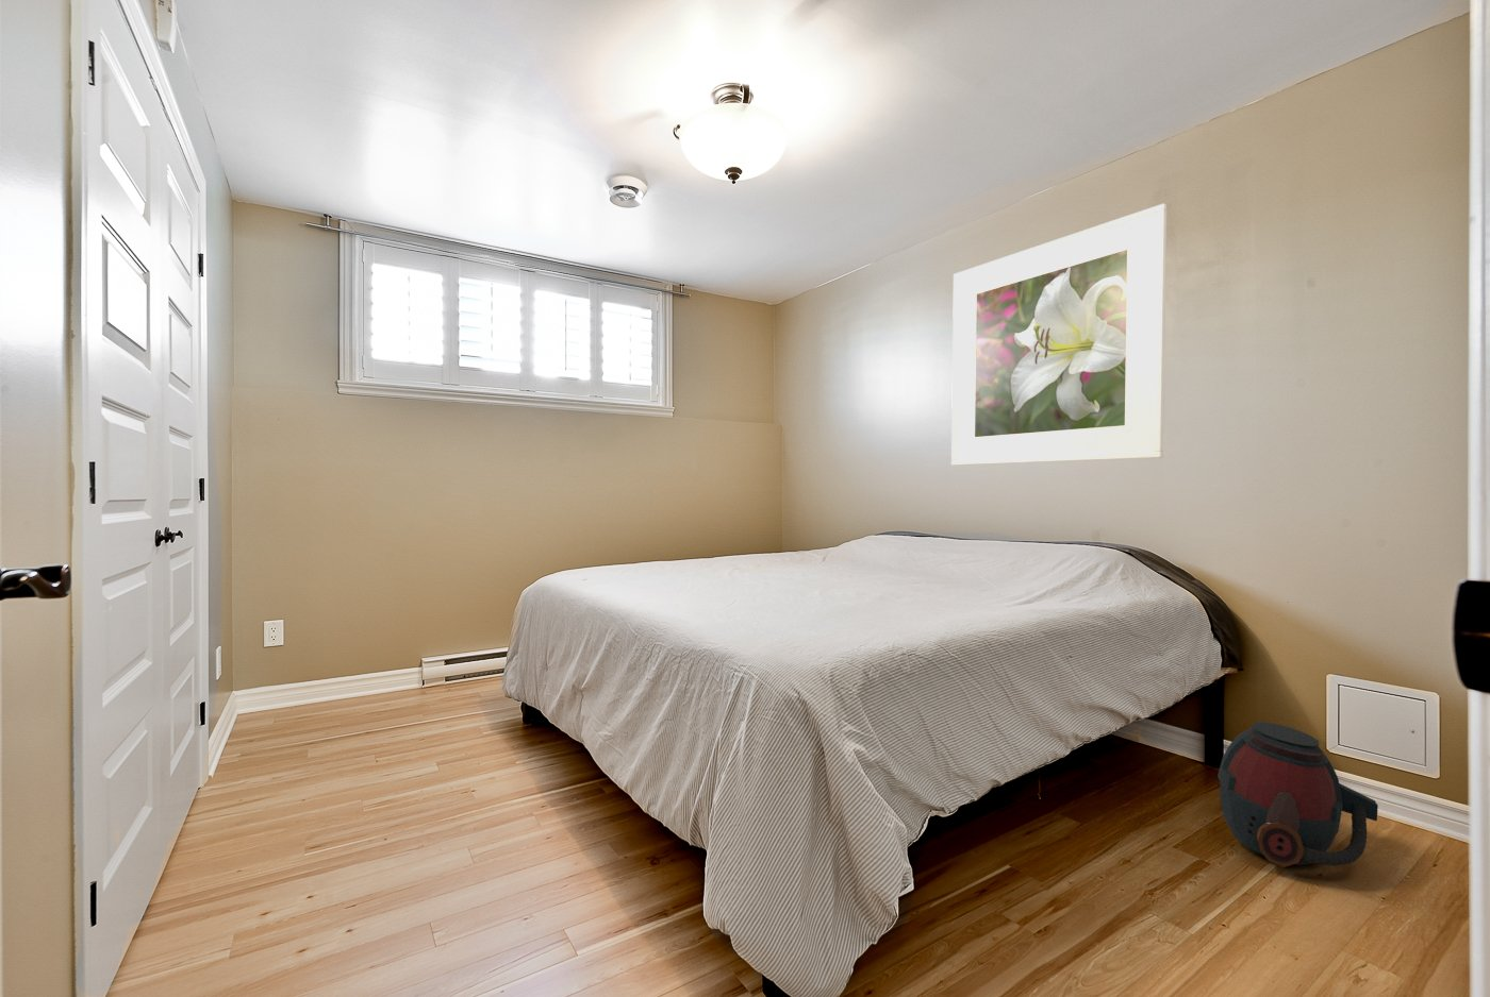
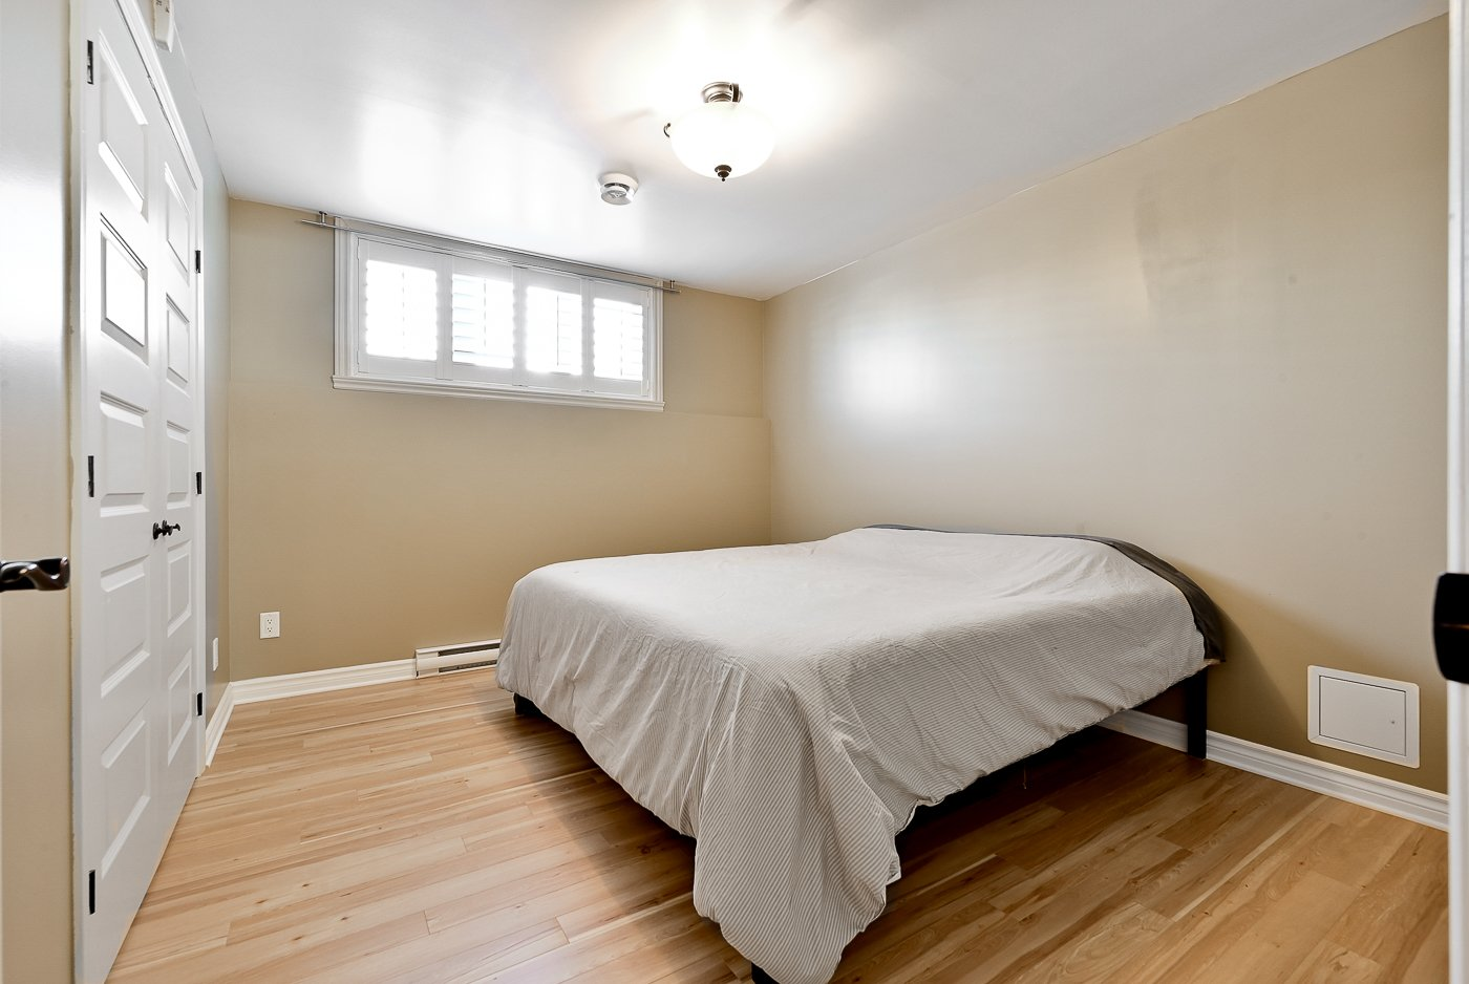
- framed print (1043, 353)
- helmet (1293, 790)
